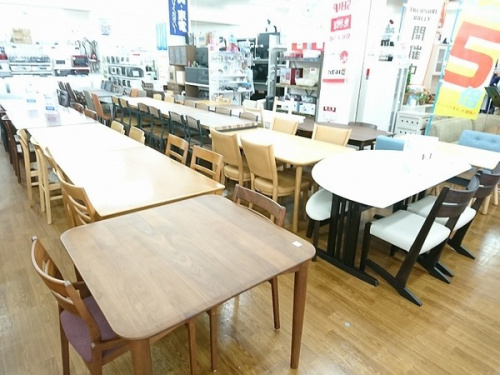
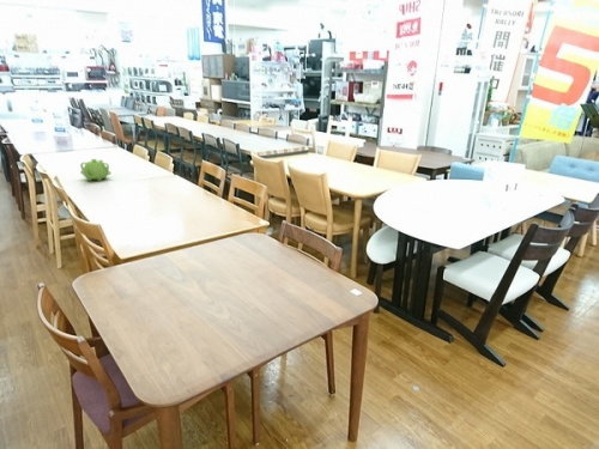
+ teapot (95, 169)
